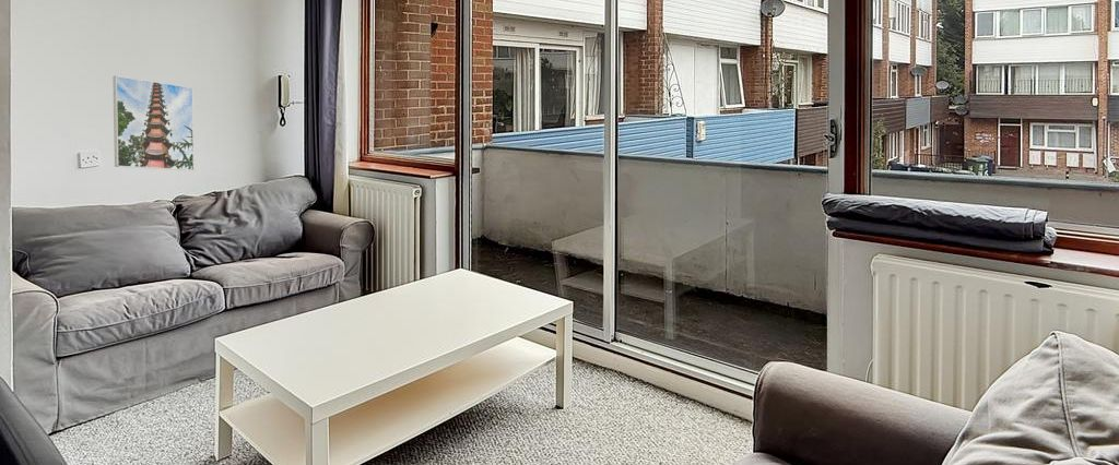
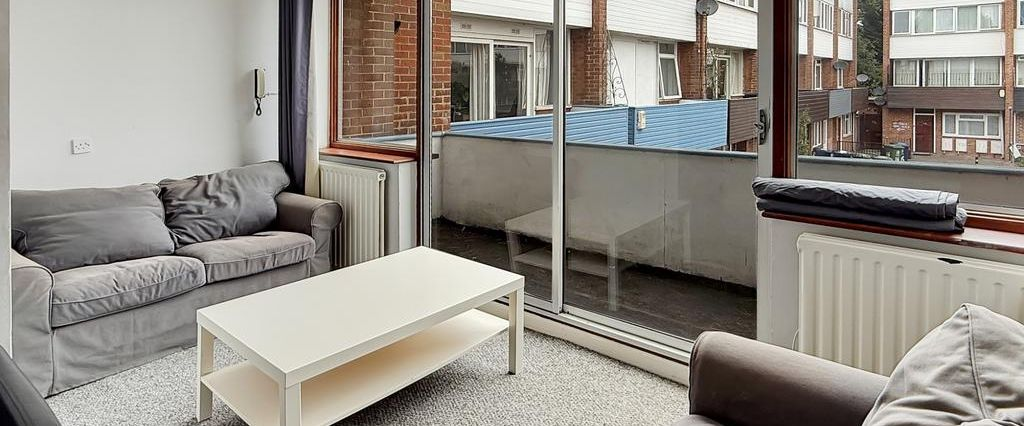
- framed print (155, 124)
